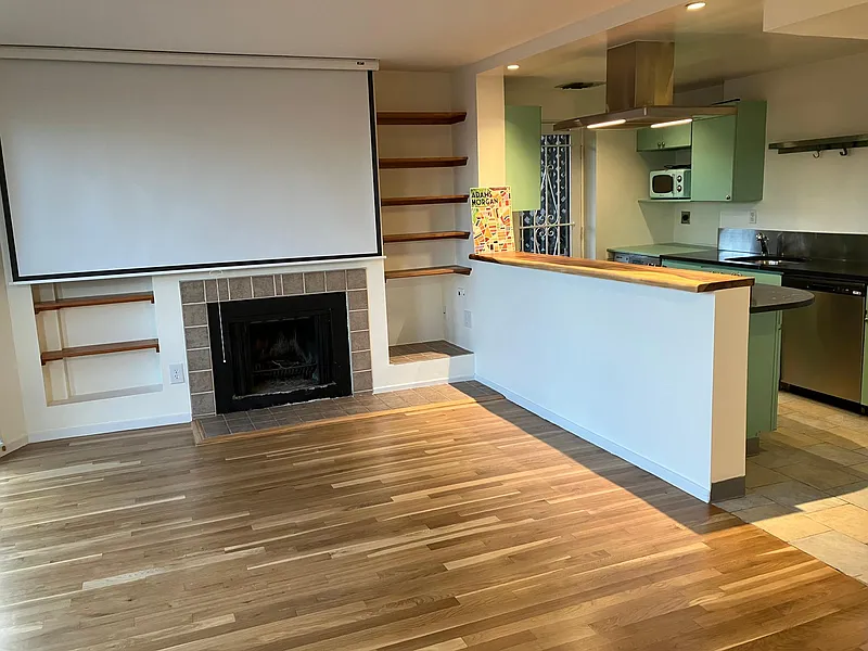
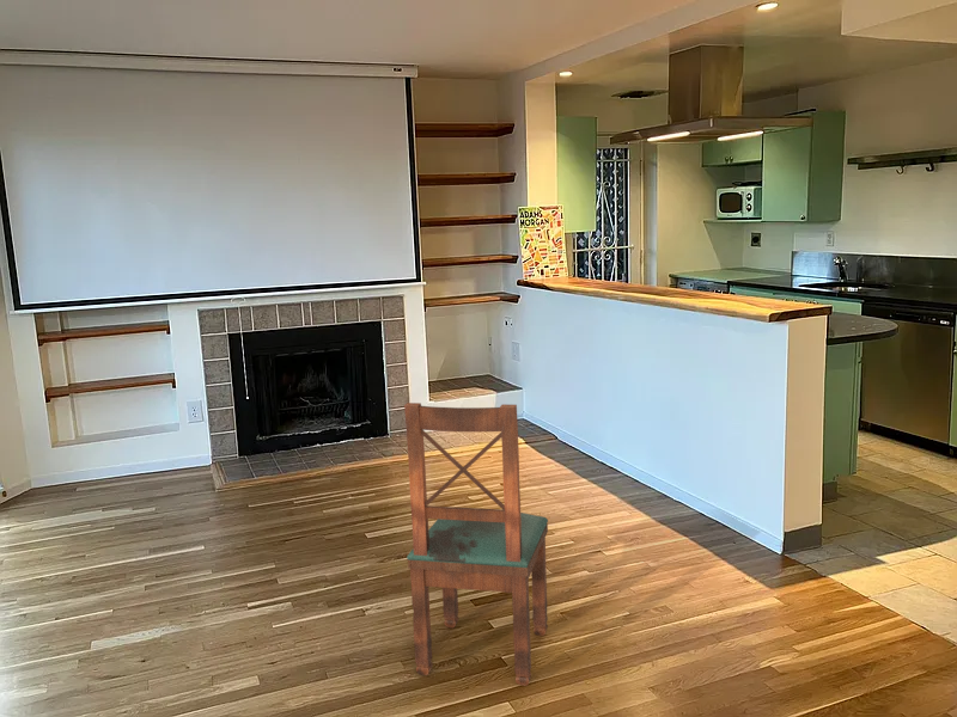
+ dining chair (480, 527)
